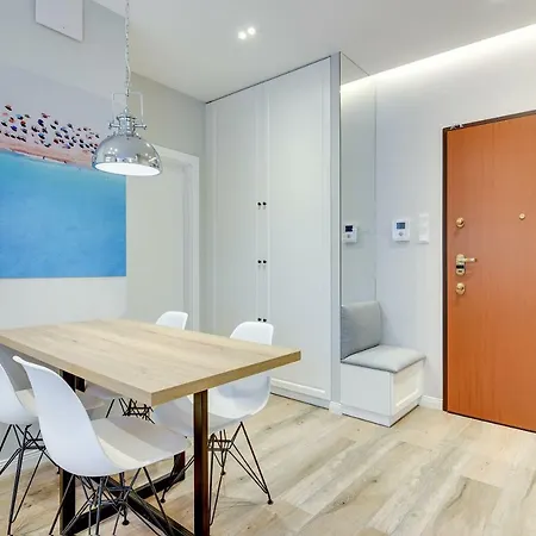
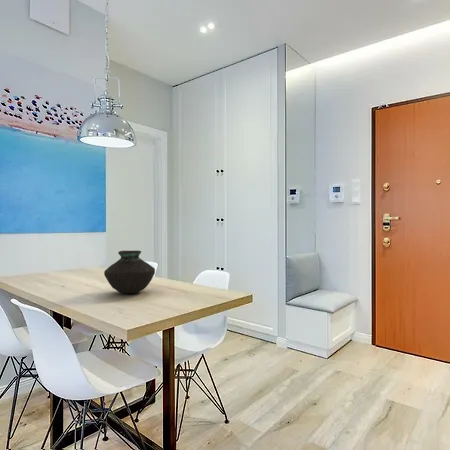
+ vase (130, 271)
